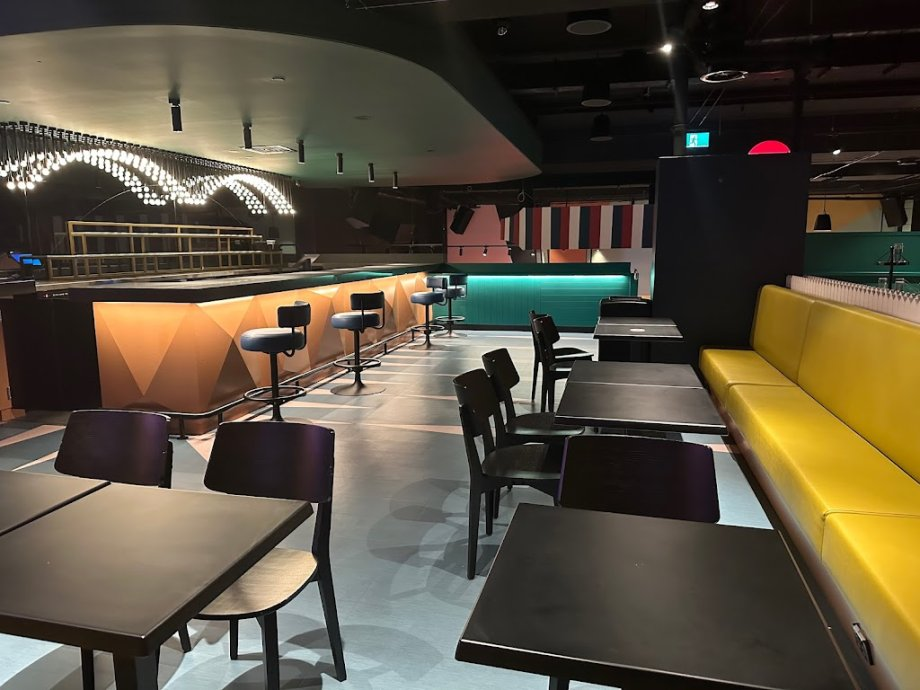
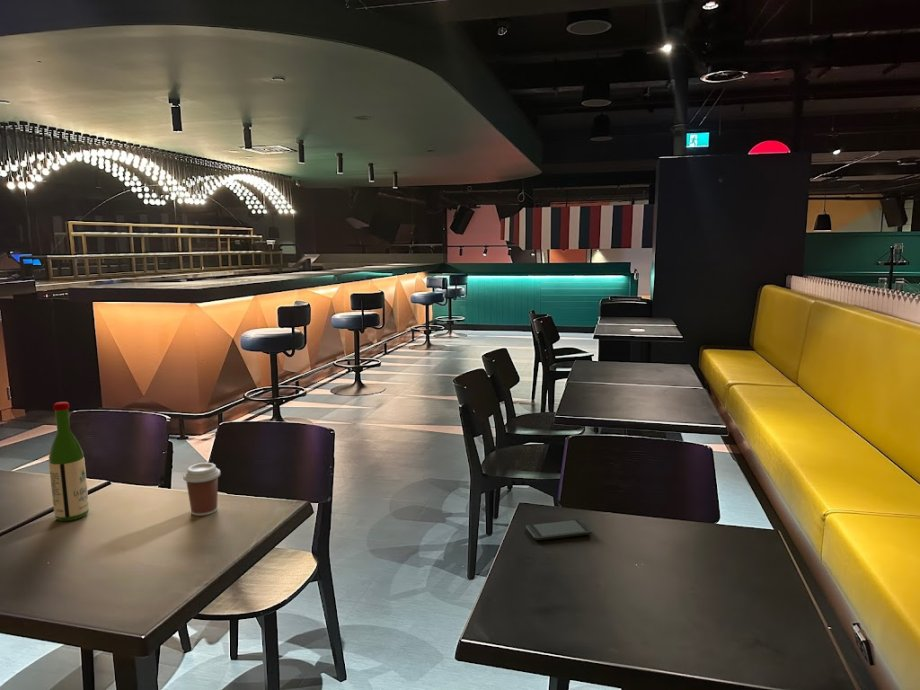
+ wine bottle (66, 460)
+ coffee cup (202, 488)
+ smartphone (558, 529)
